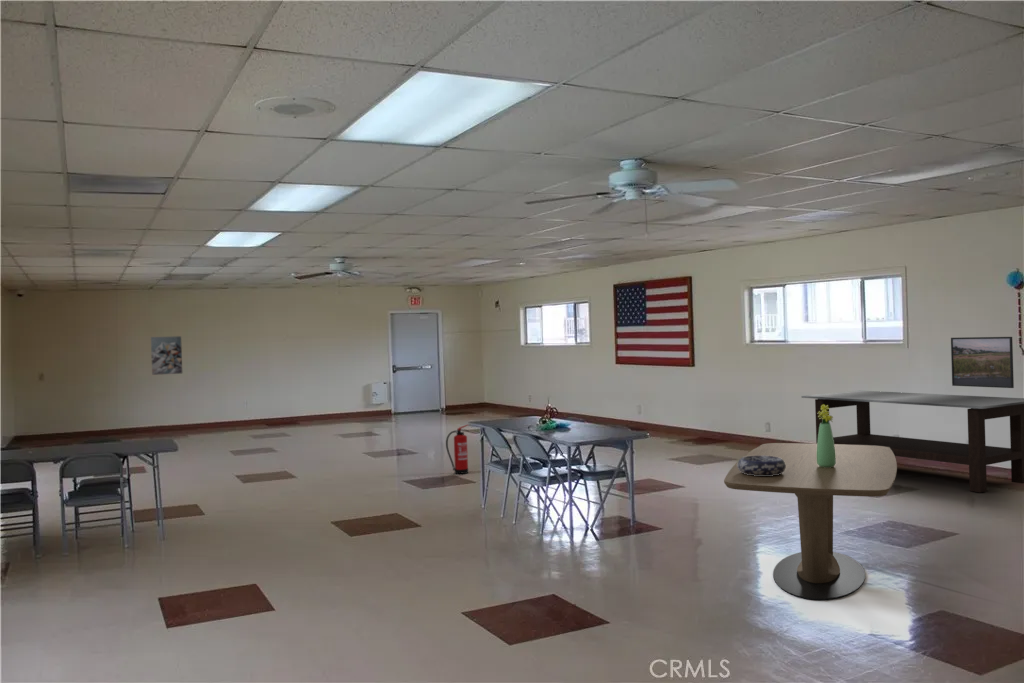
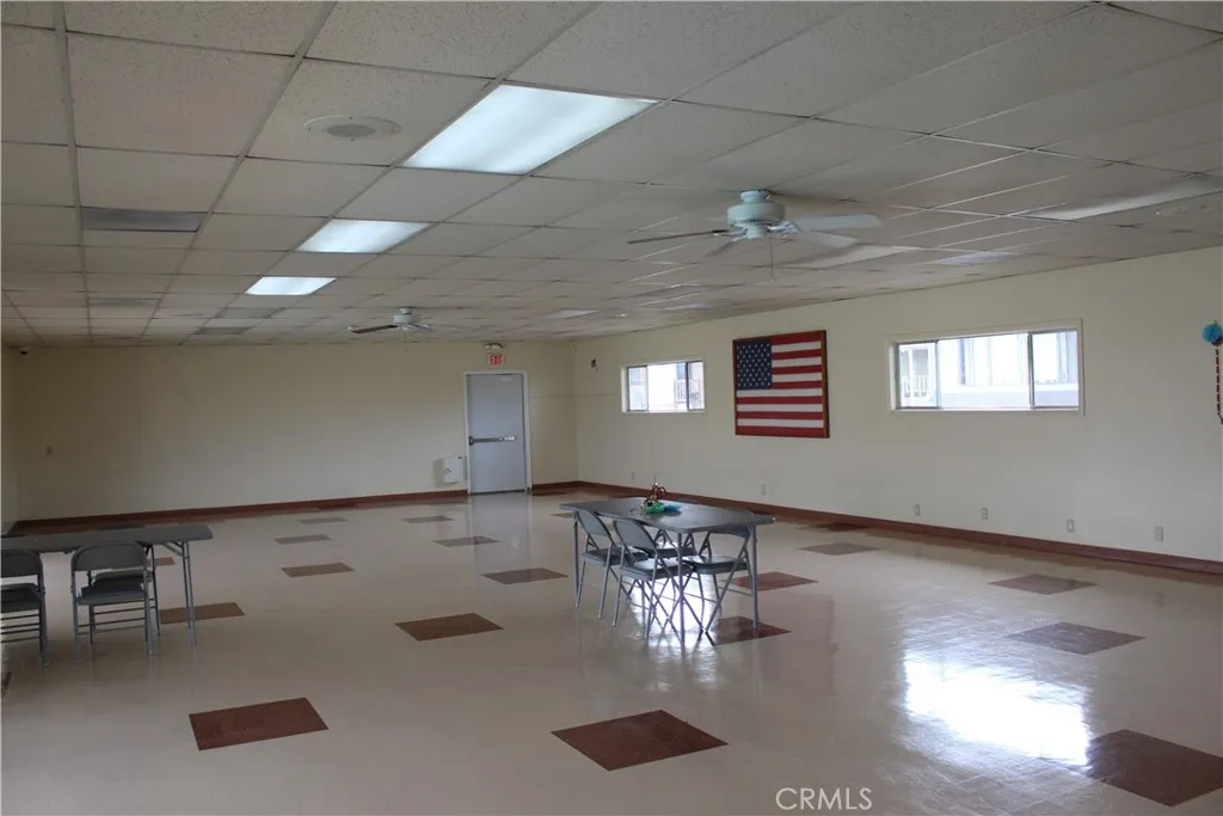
- wall art (166, 355)
- decorative bowl (761, 465)
- dining table (816, 517)
- coffee table (913, 438)
- bouquet (825, 435)
- fire extinguisher (457, 449)
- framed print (981, 362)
